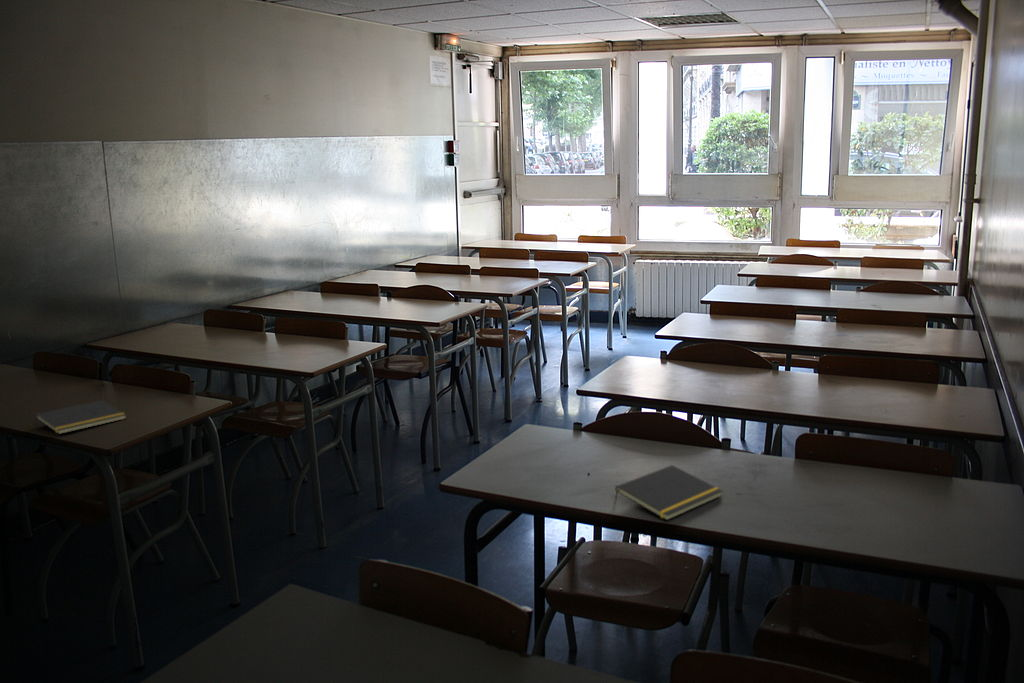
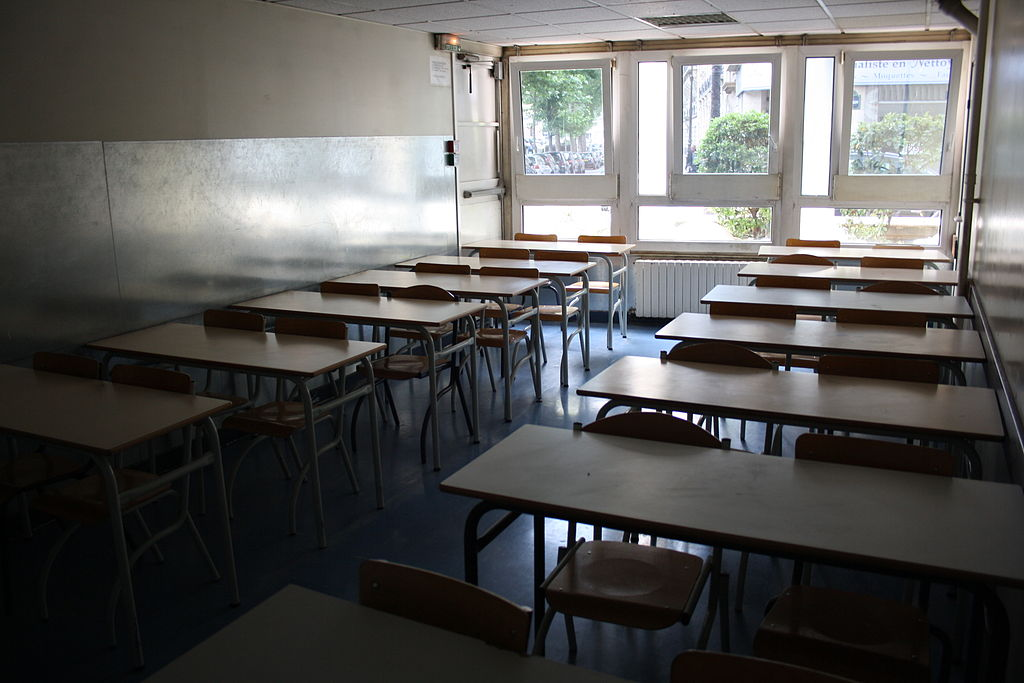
- notepad (81, 416)
- notepad (669, 490)
